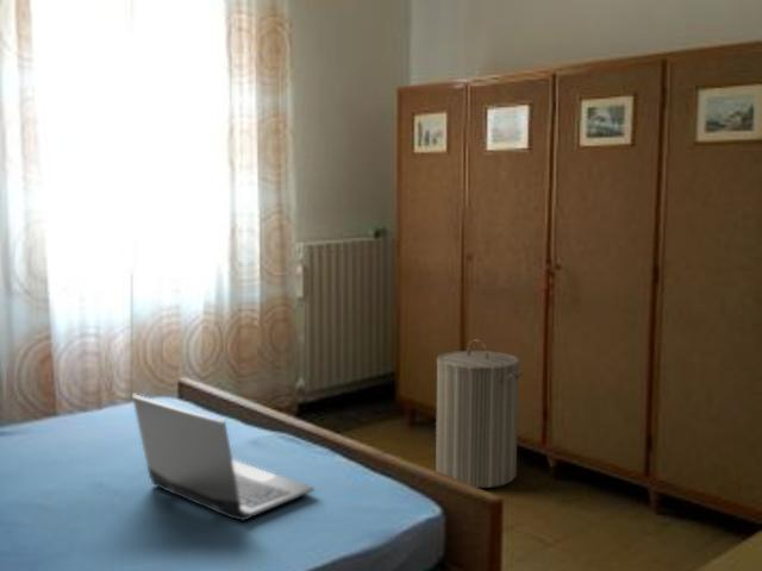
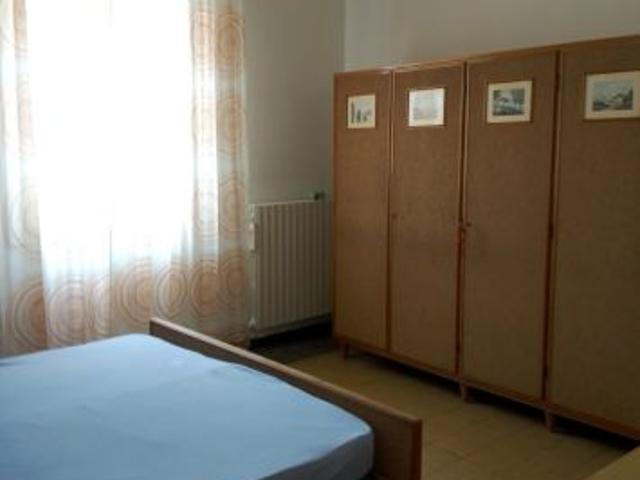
- laundry hamper (476, 407)
- laptop computer (223, 444)
